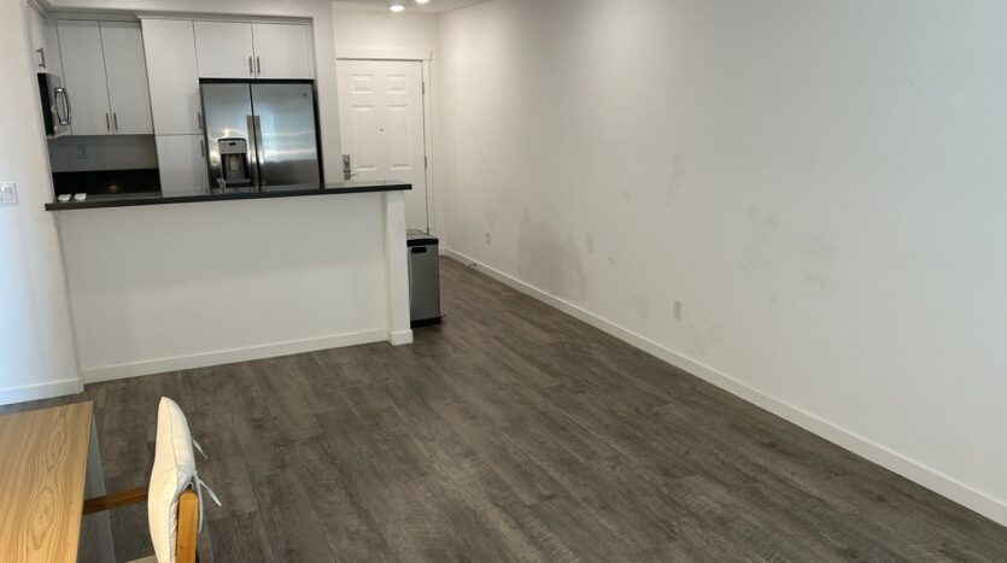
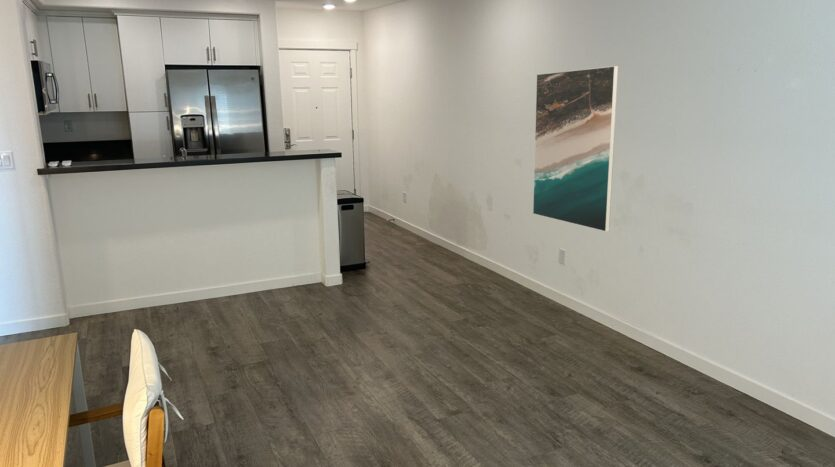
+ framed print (570, 148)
